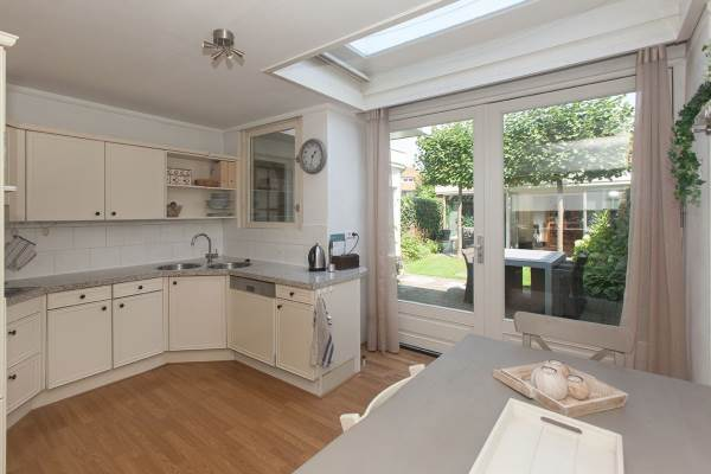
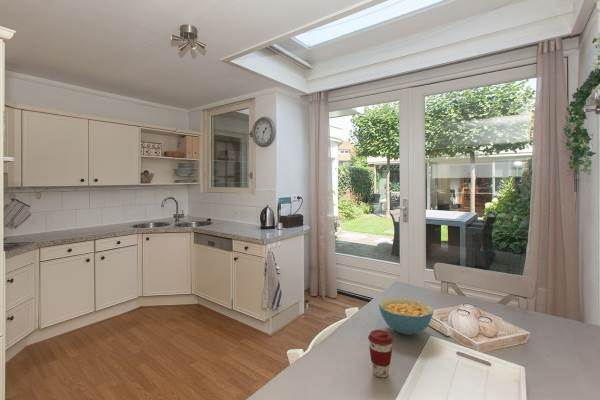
+ cereal bowl (405, 318)
+ coffee cup (380, 353)
